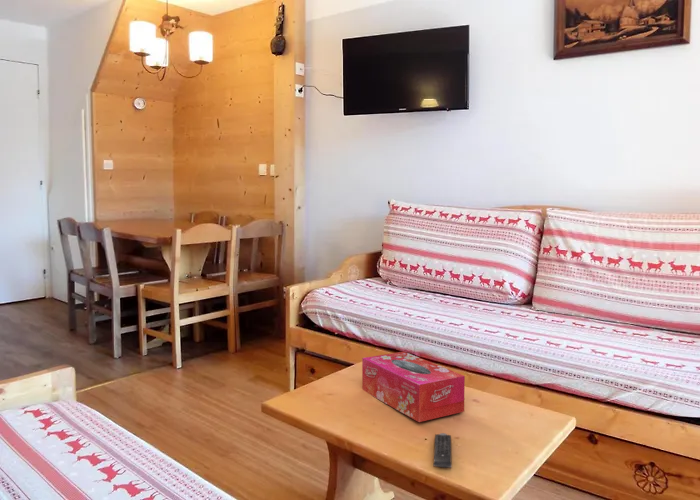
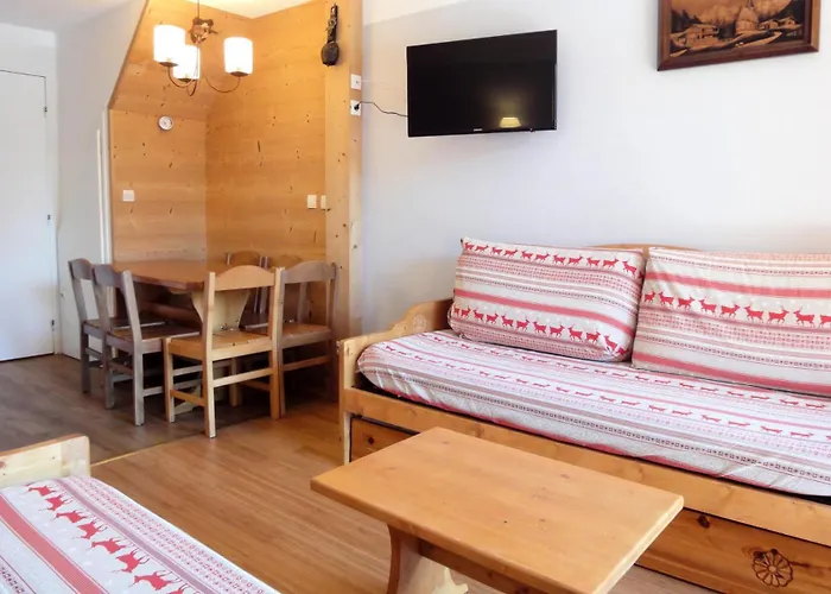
- tissue box (410, 383)
- remote control (442, 447)
